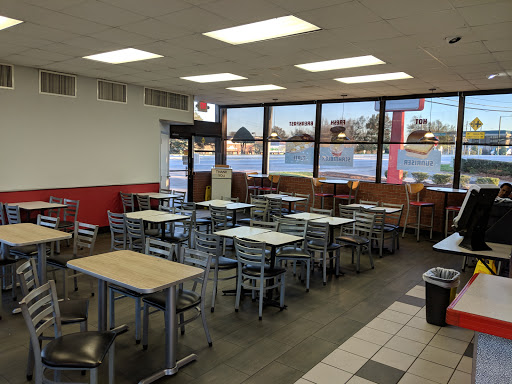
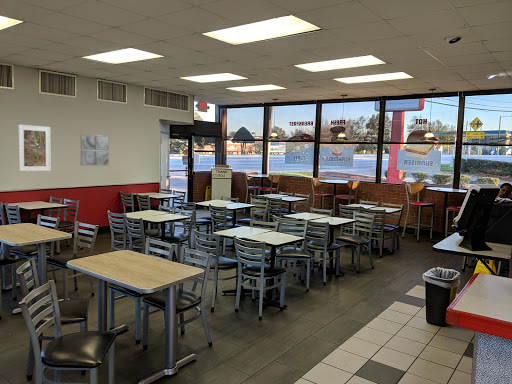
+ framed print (34, 148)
+ wall art (95, 149)
